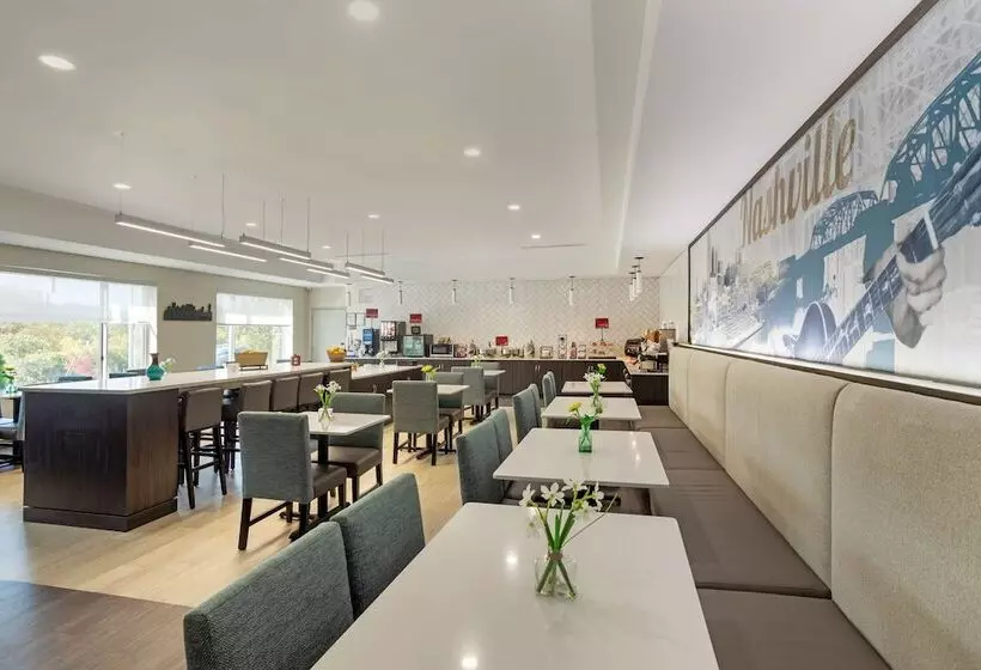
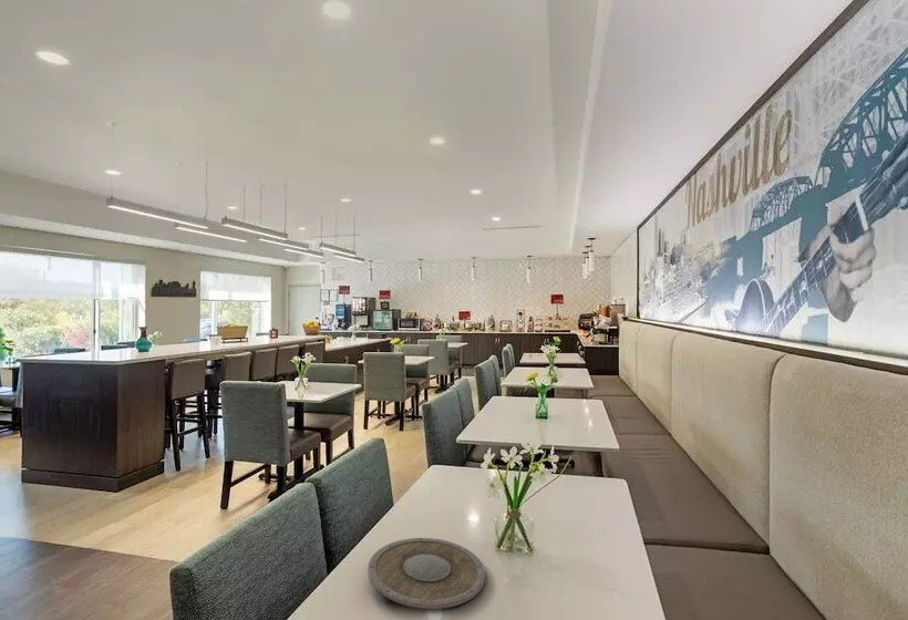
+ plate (426, 568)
